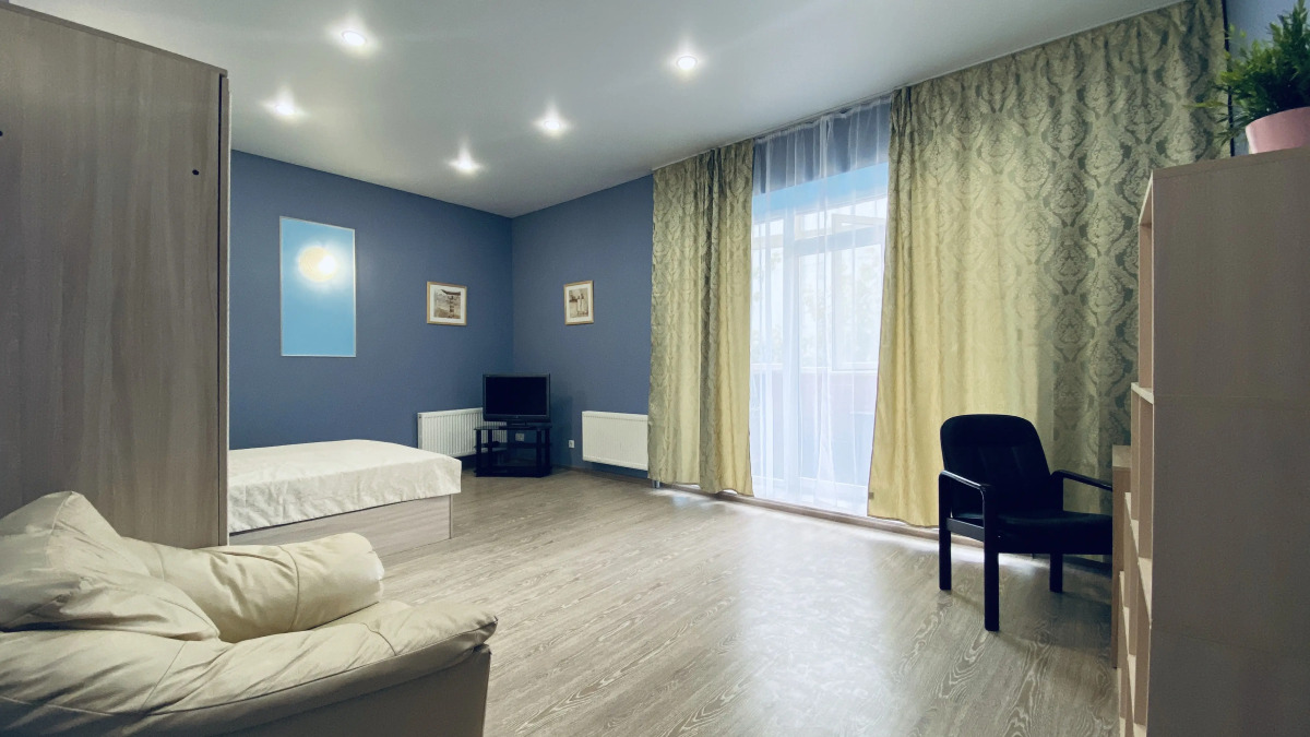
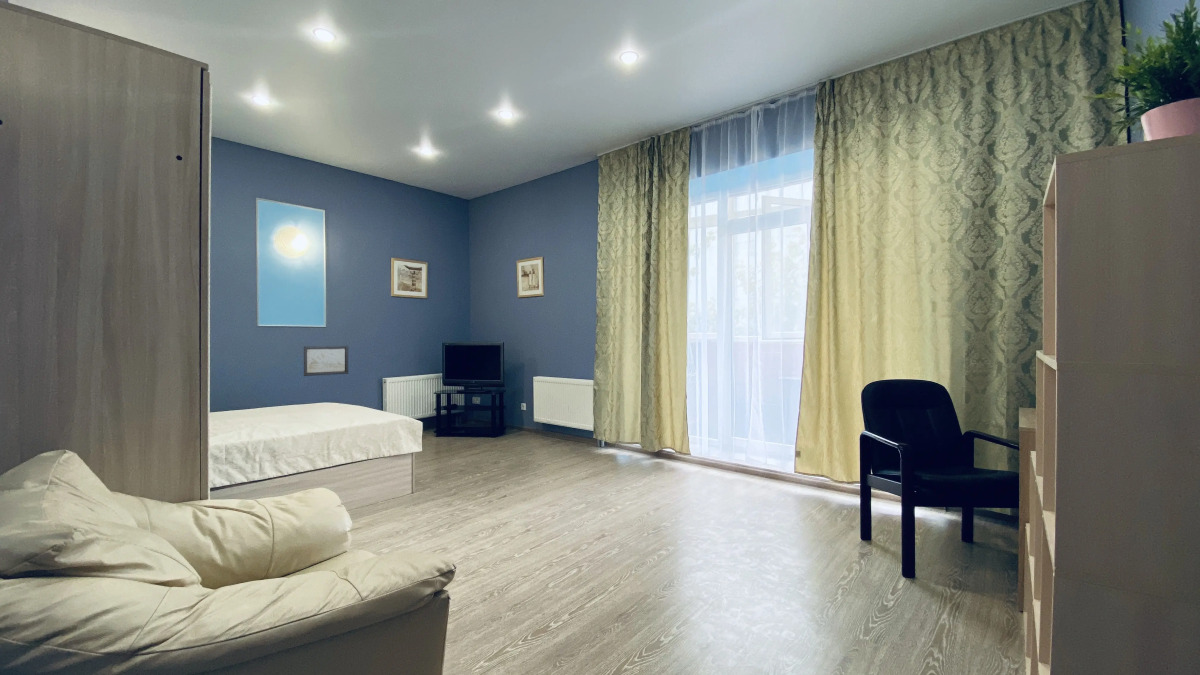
+ wall art (326, 360)
